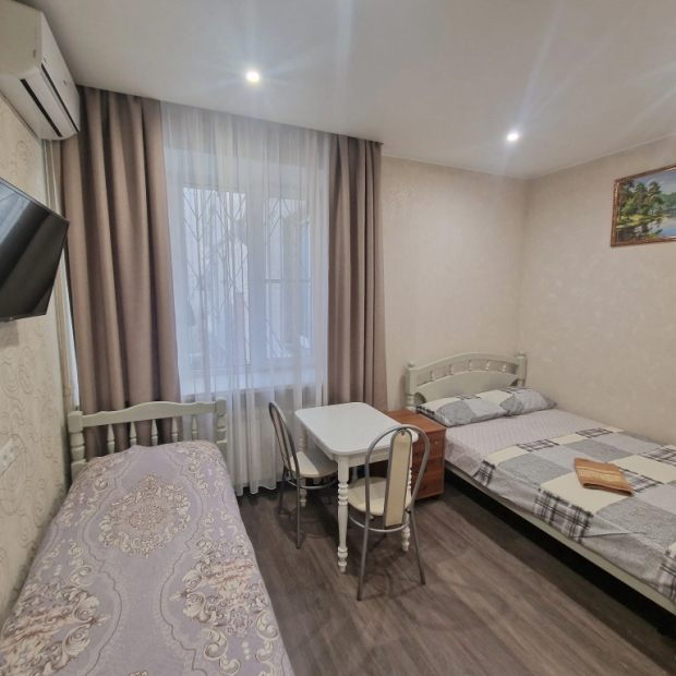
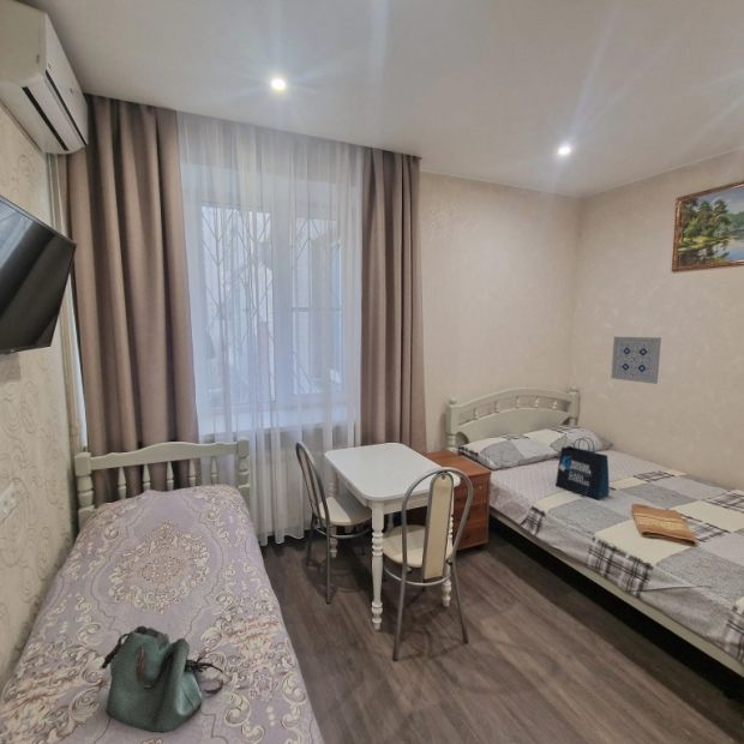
+ tote bag (582, 463)
+ wall art (635, 359)
+ shoulder bag (154, 666)
